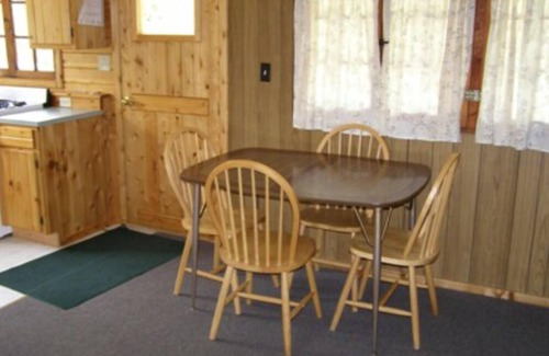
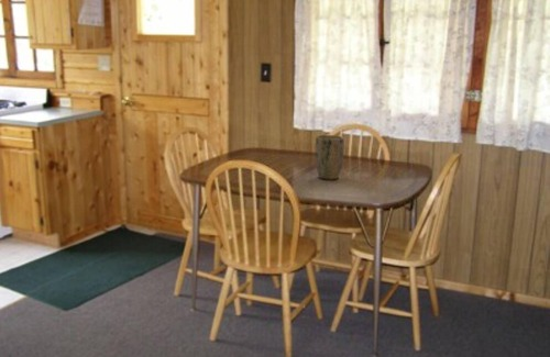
+ plant pot (329, 157)
